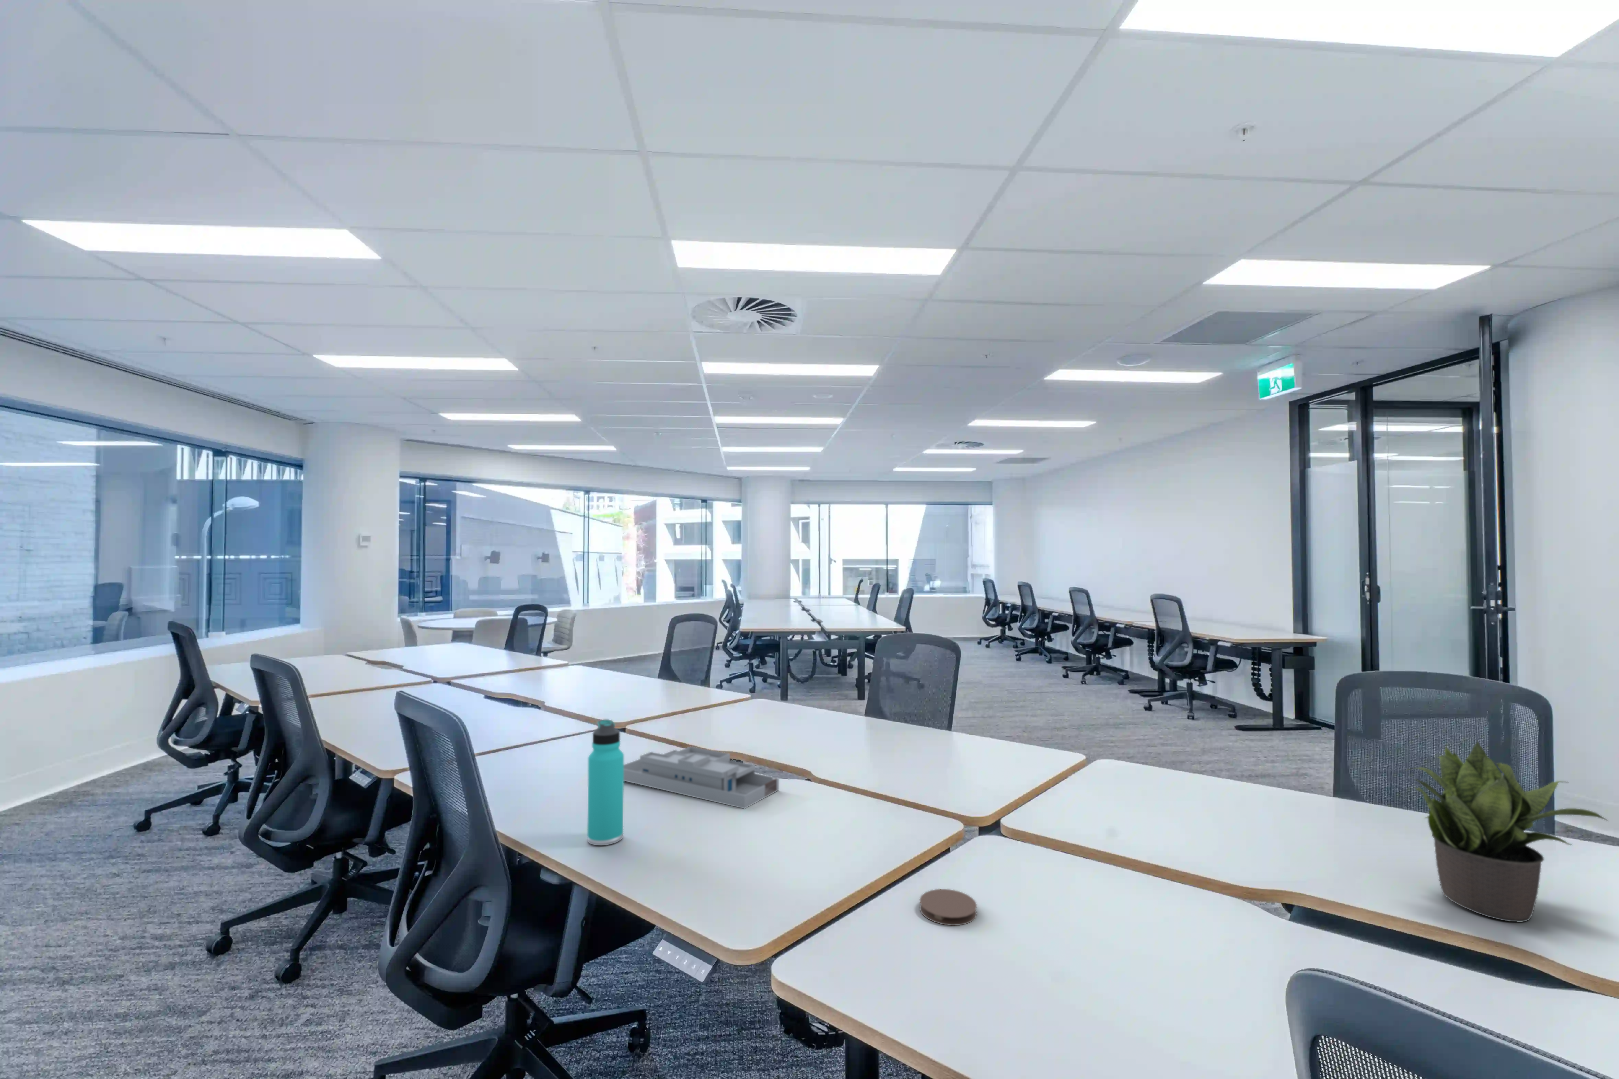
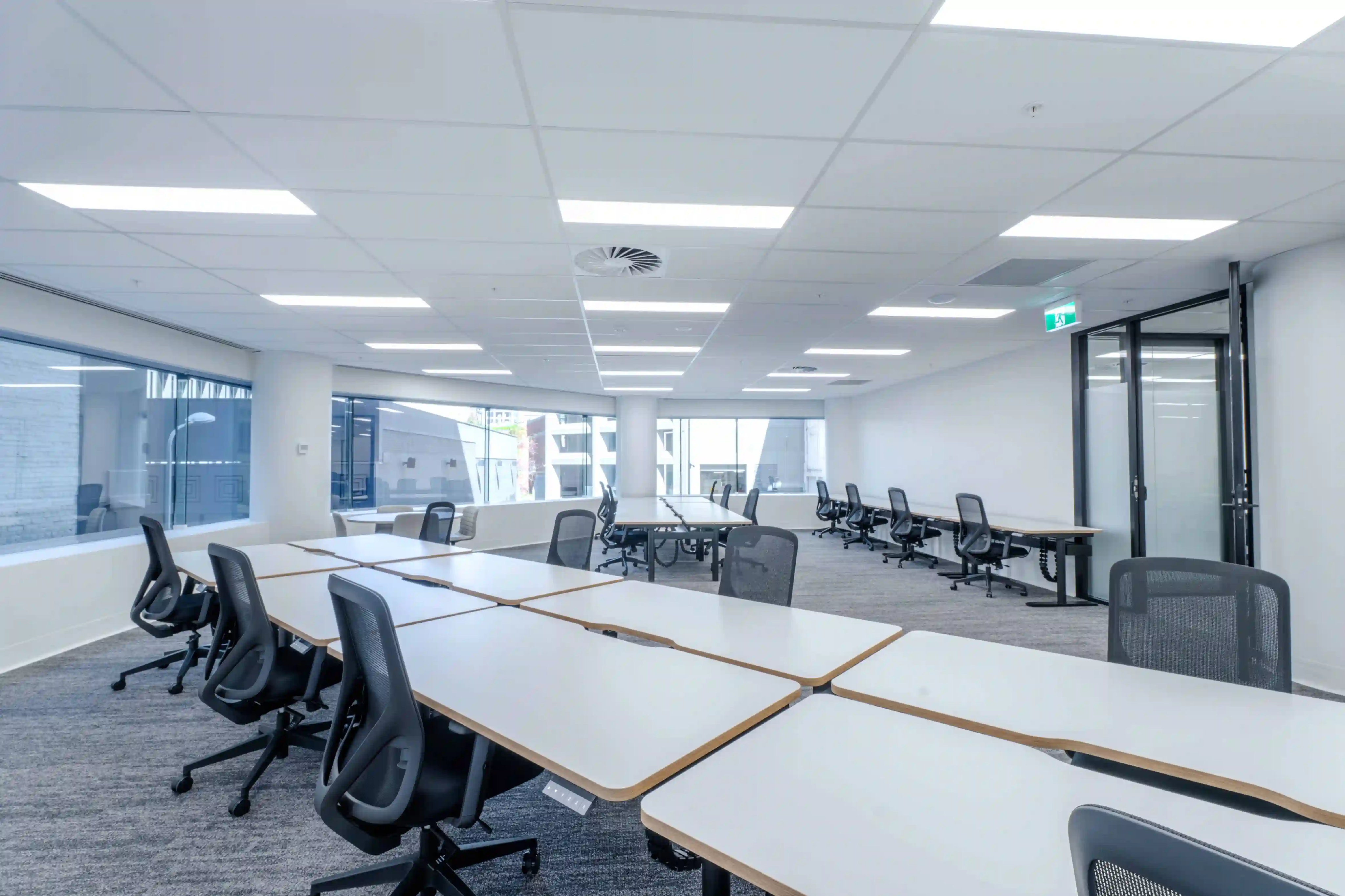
- potted plant (1503, 824)
- desk organizer (696, 770)
- coaster (947, 907)
- thermos bottle (605, 780)
